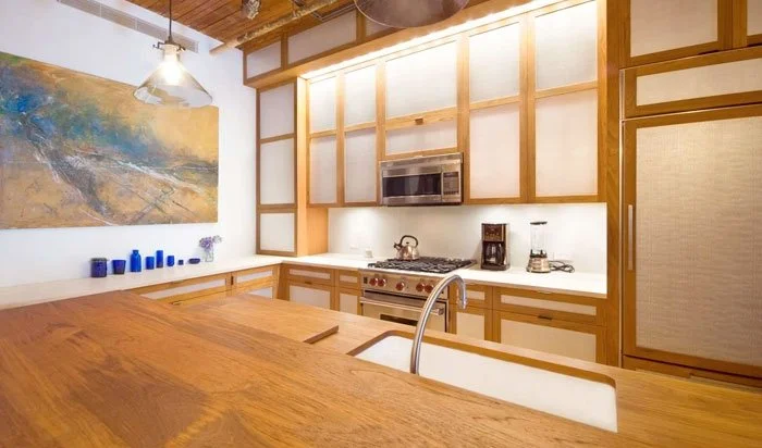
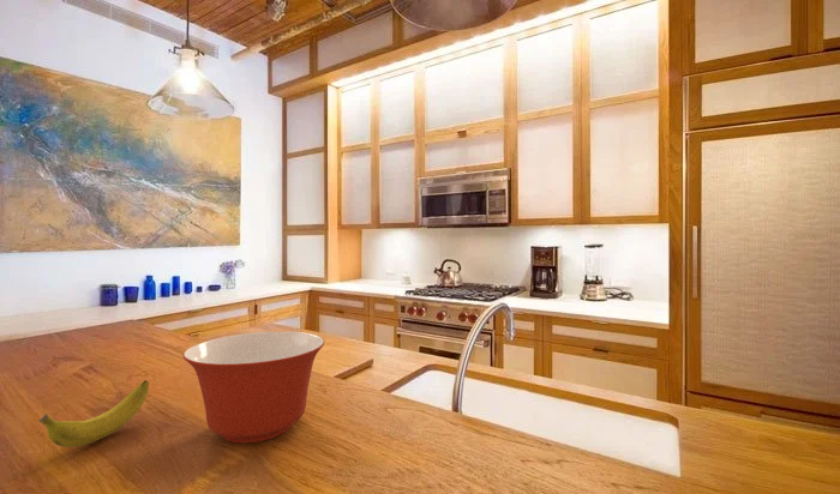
+ mixing bowl (258, 386)
+ banana (101, 416)
